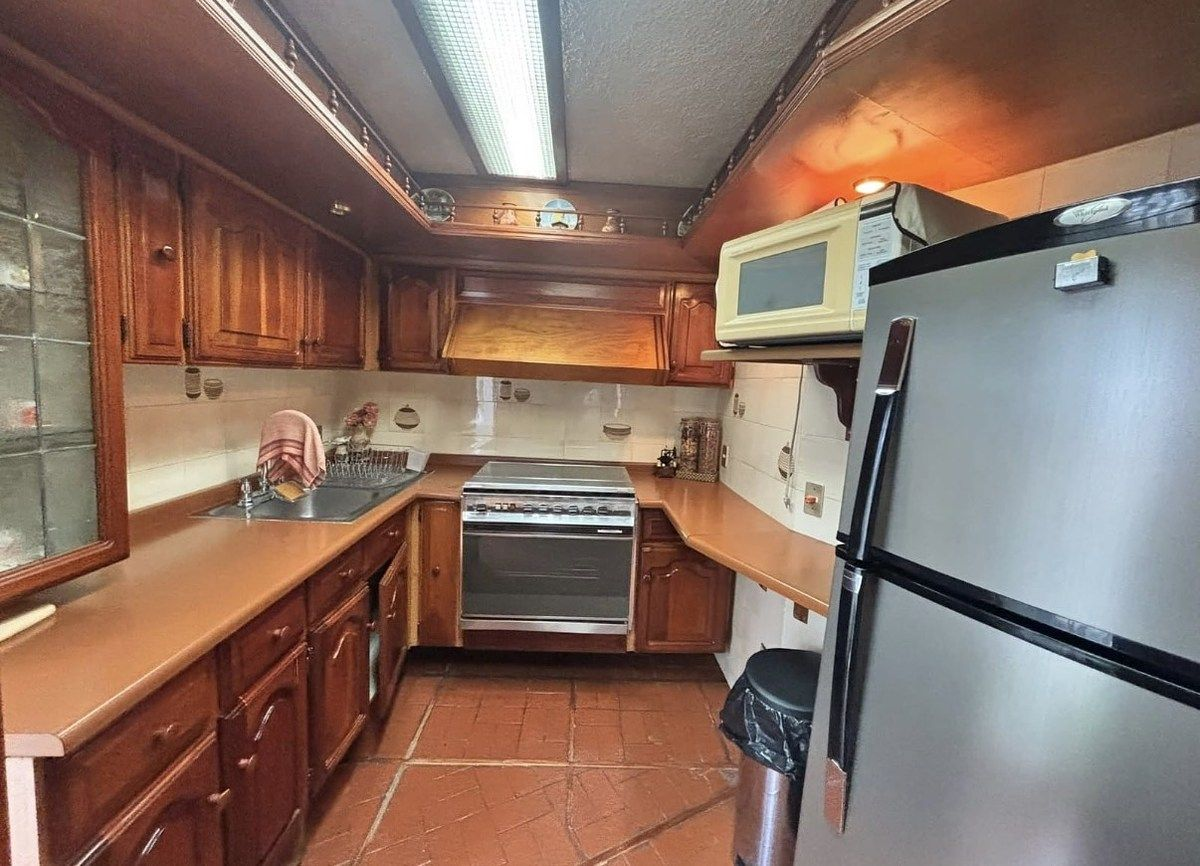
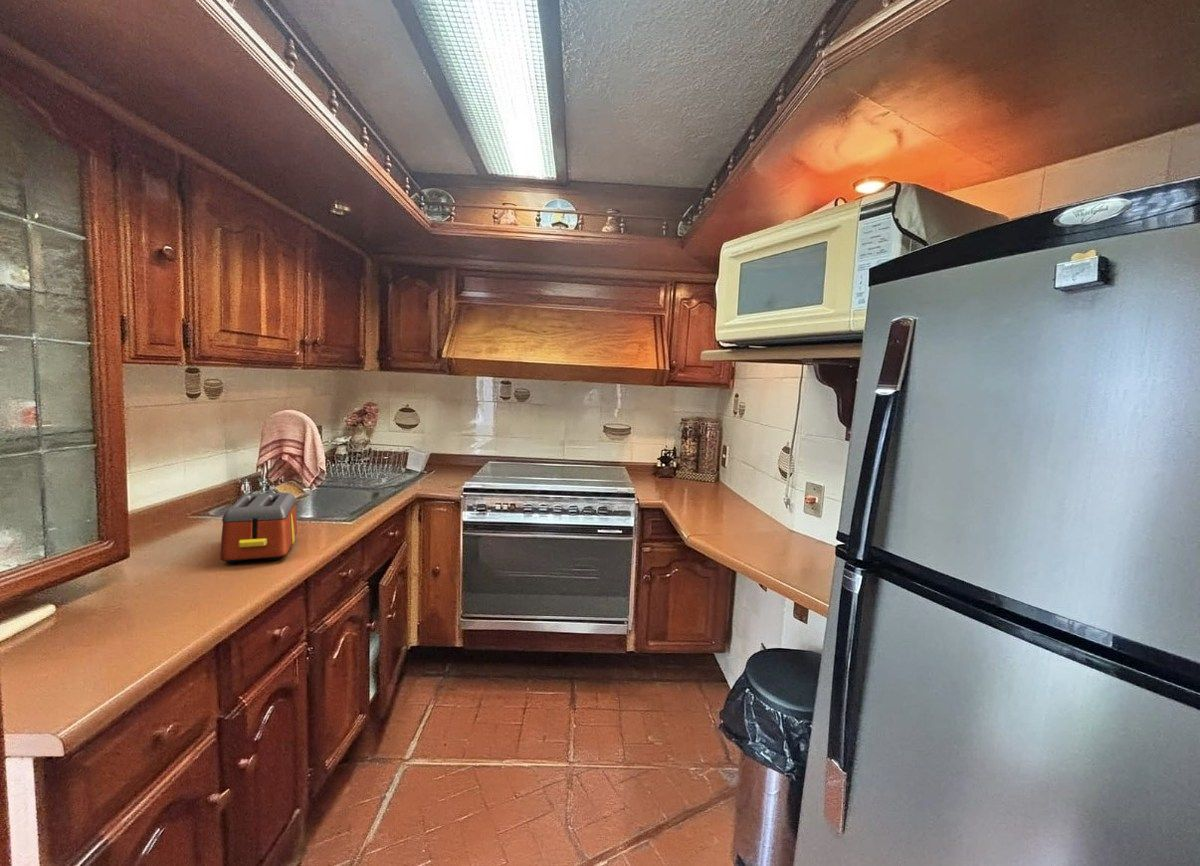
+ toaster (261, 525)
